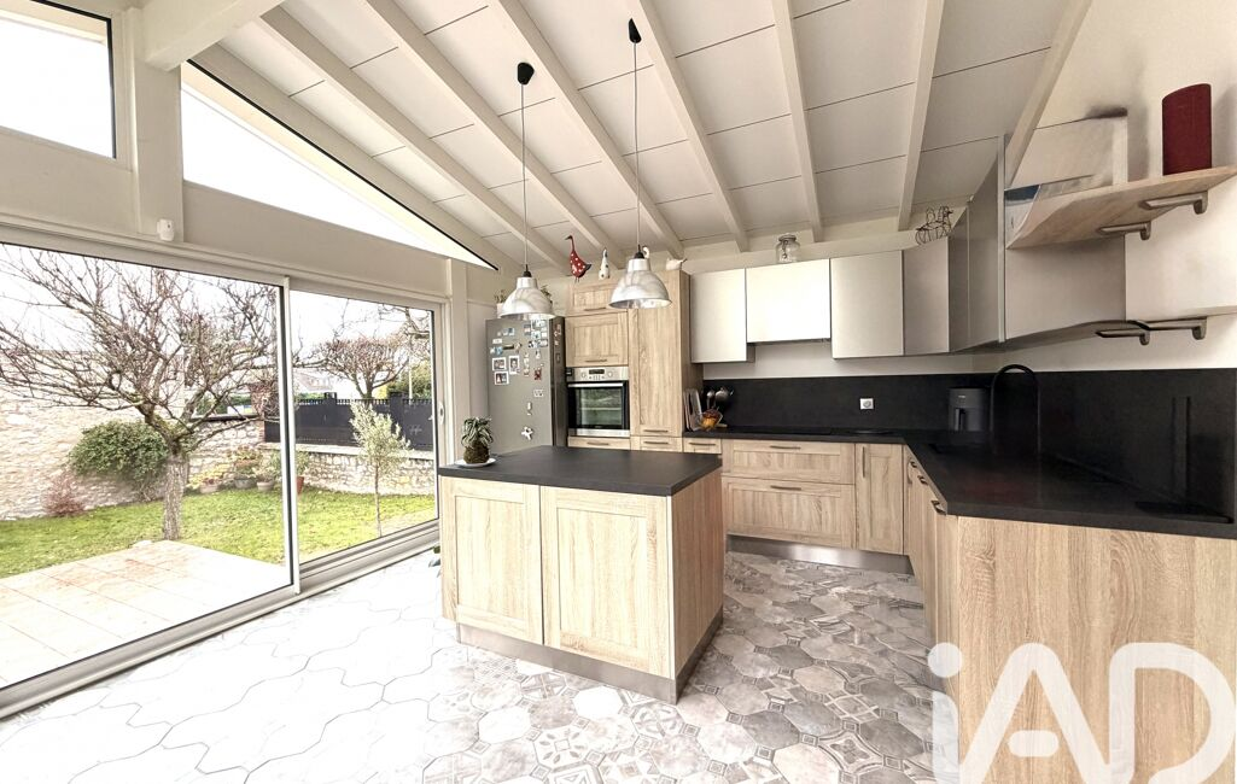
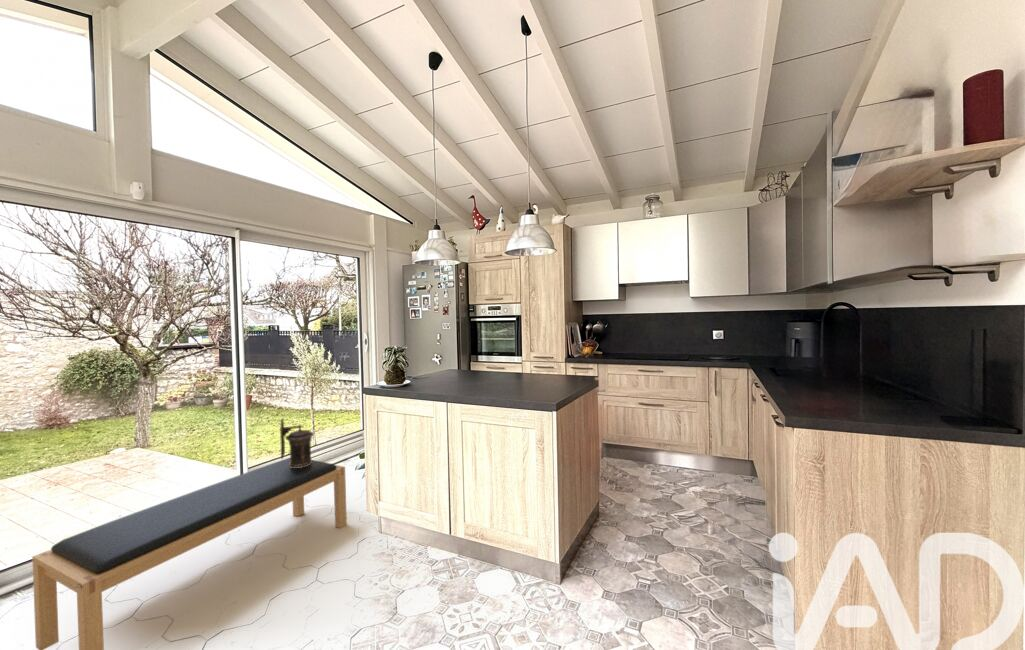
+ lantern (298, 440)
+ bench (224, 532)
